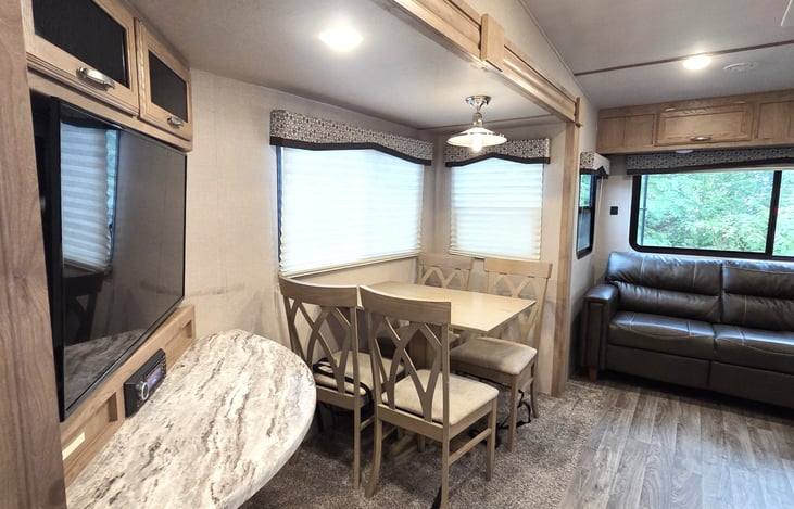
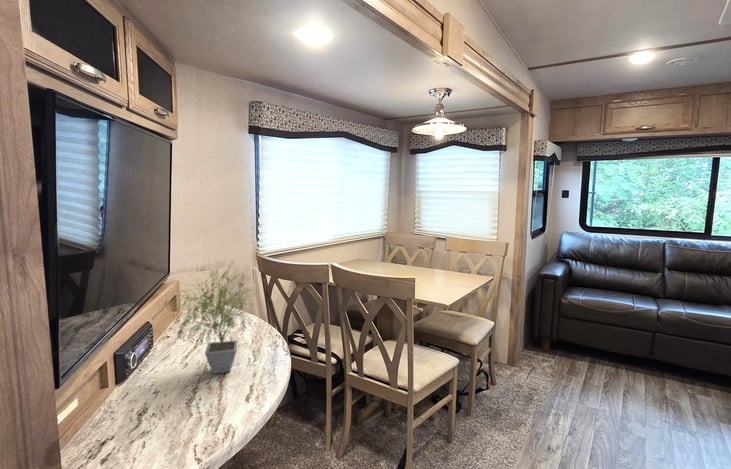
+ potted plant (215, 314)
